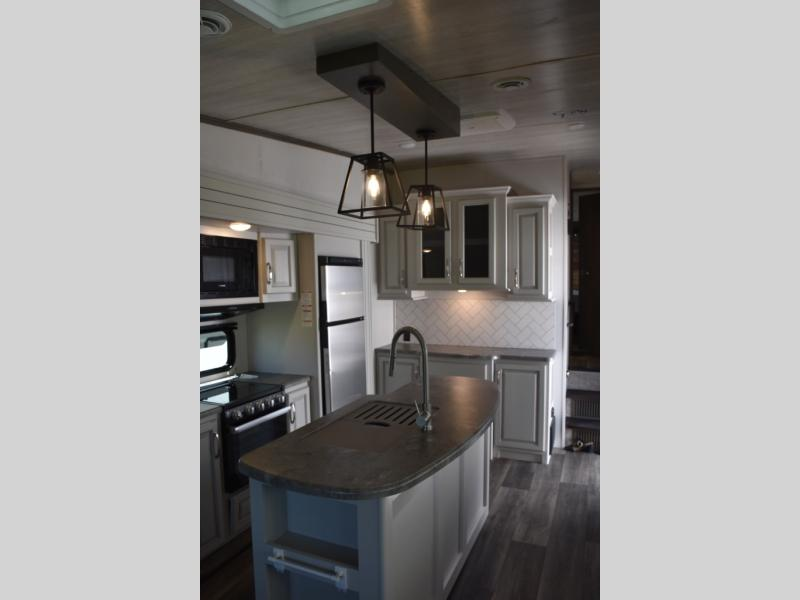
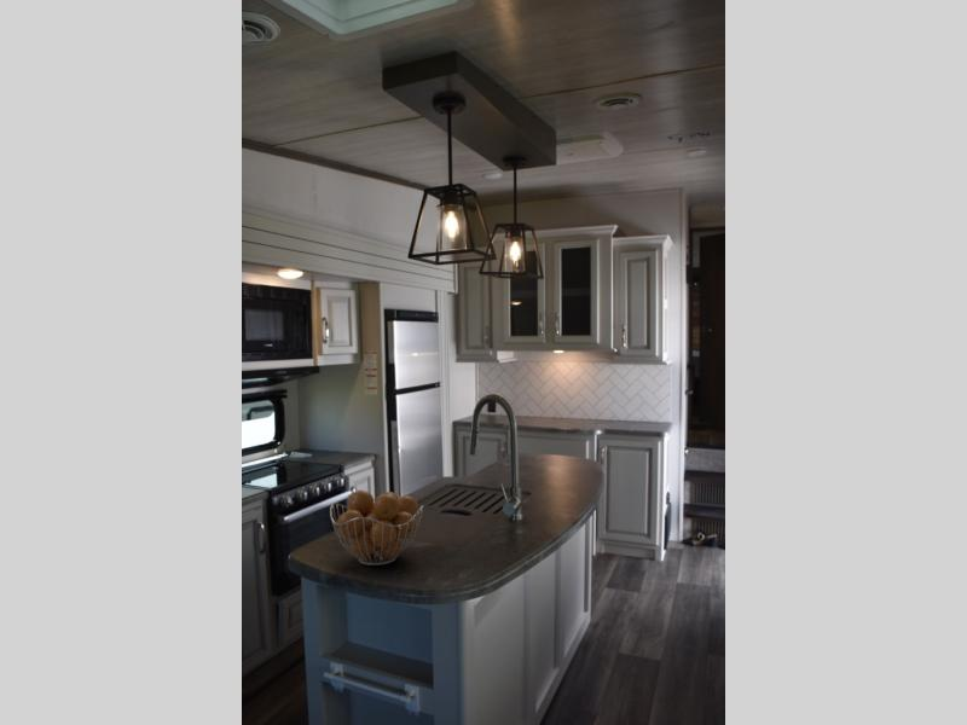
+ fruit basket (377, 524)
